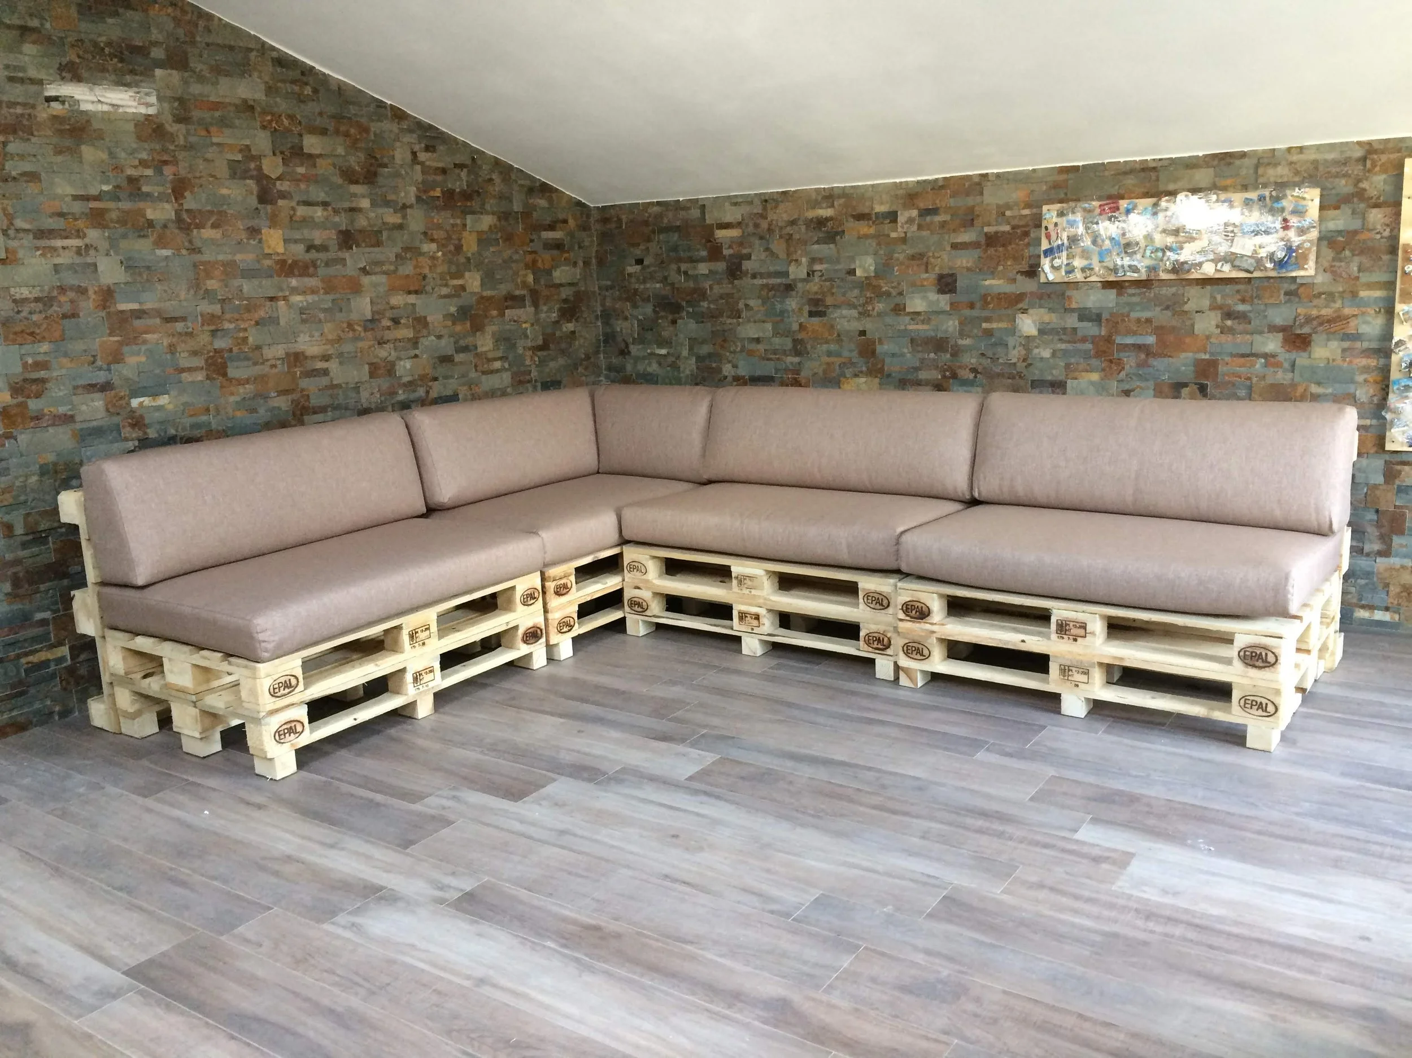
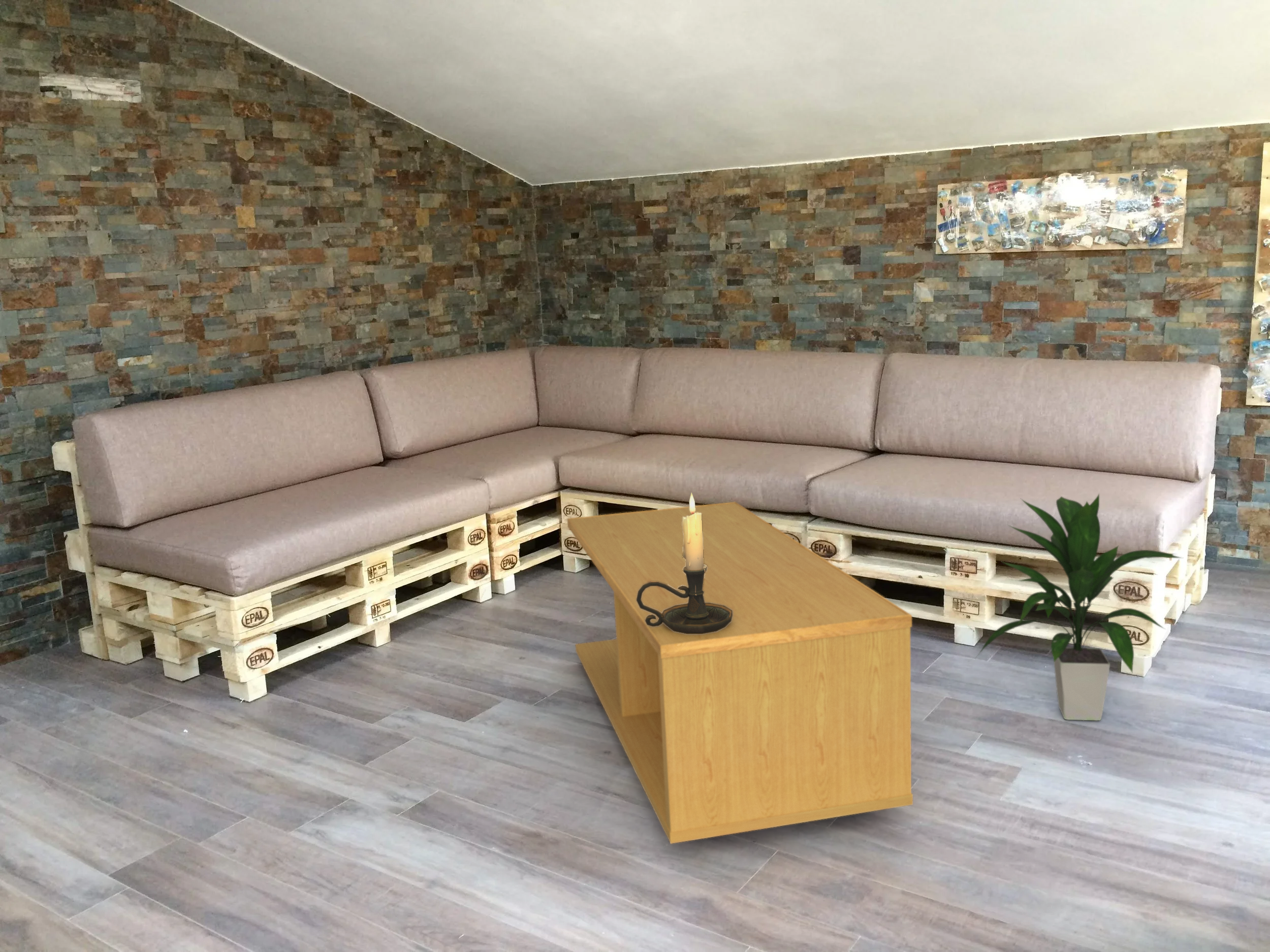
+ indoor plant (1073, 602)
+ coffee table (710, 646)
+ candle holder (683, 557)
